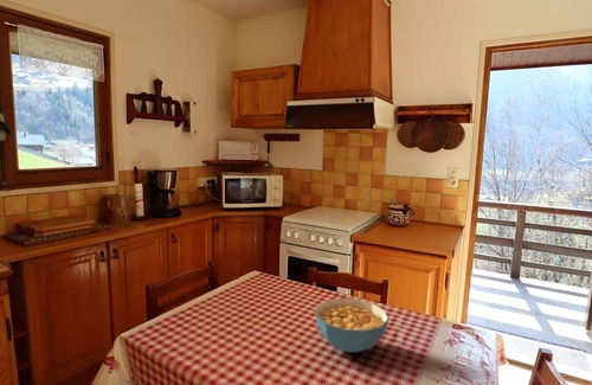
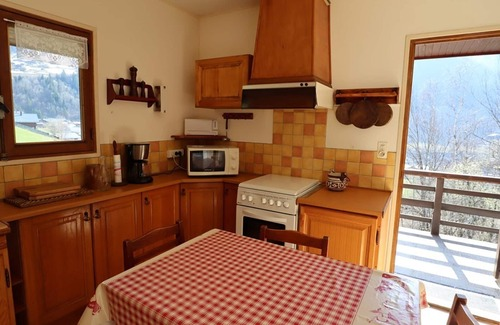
- cereal bowl (350, 329)
